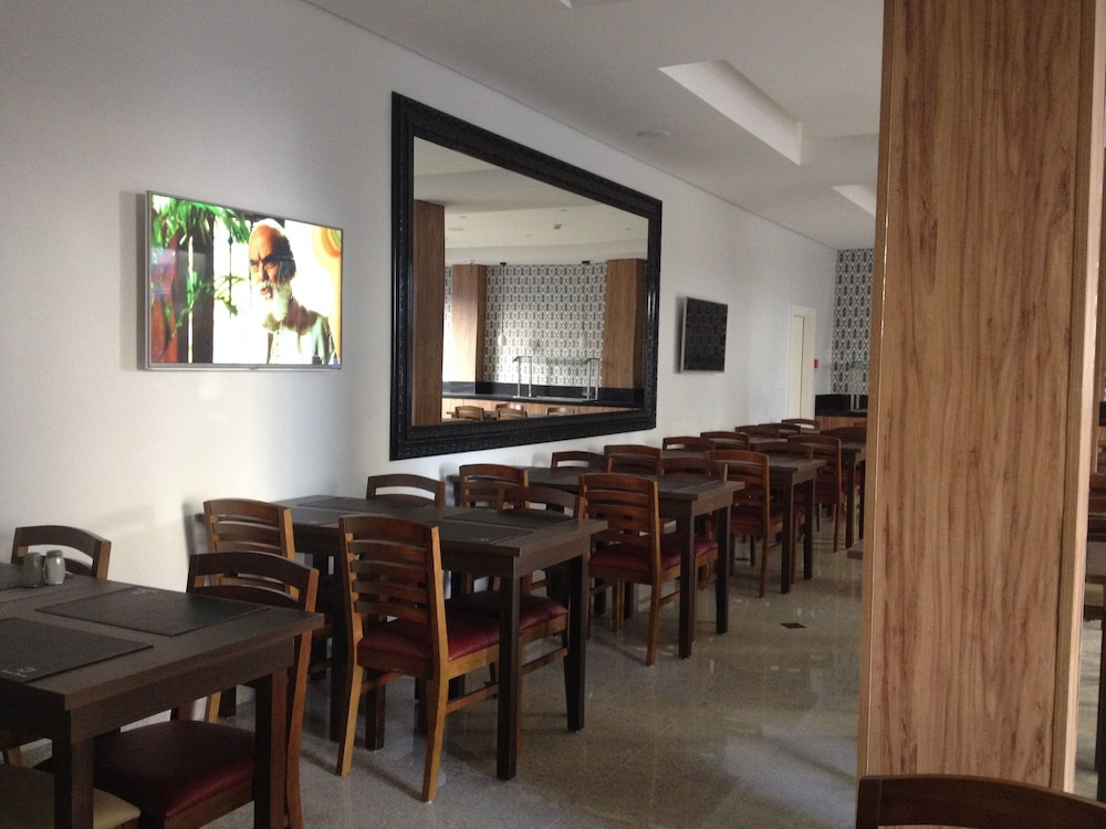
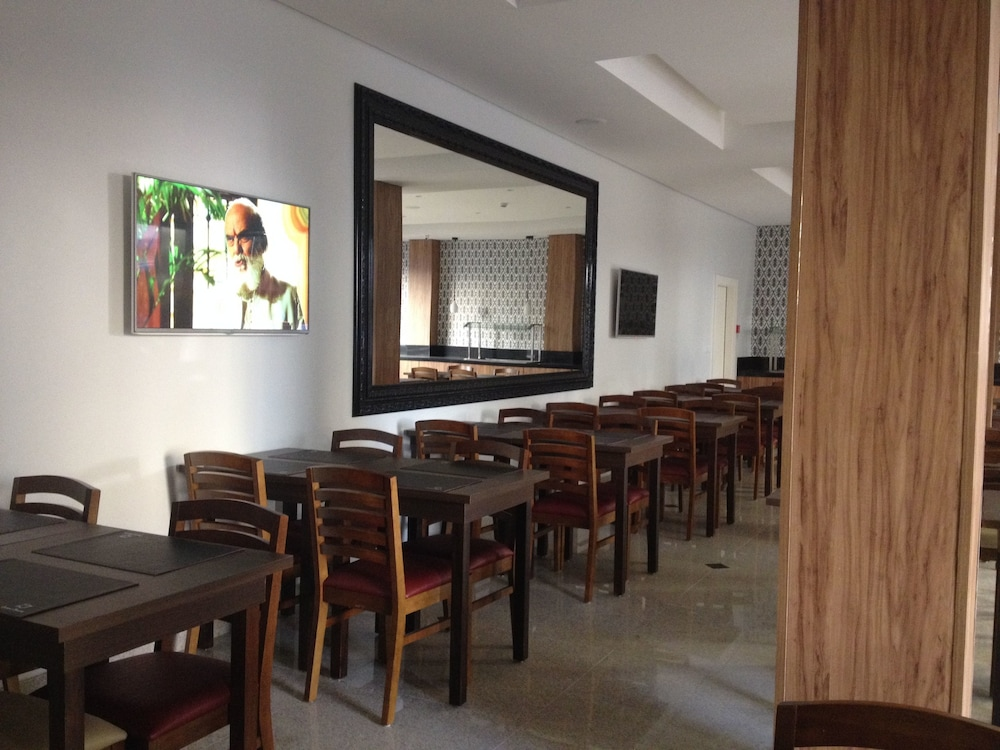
- salt and pepper shaker (42, 567)
